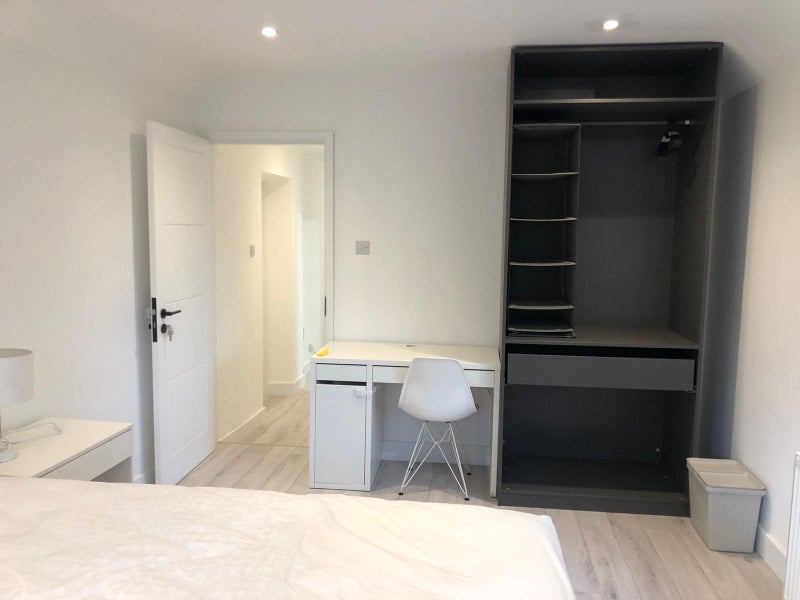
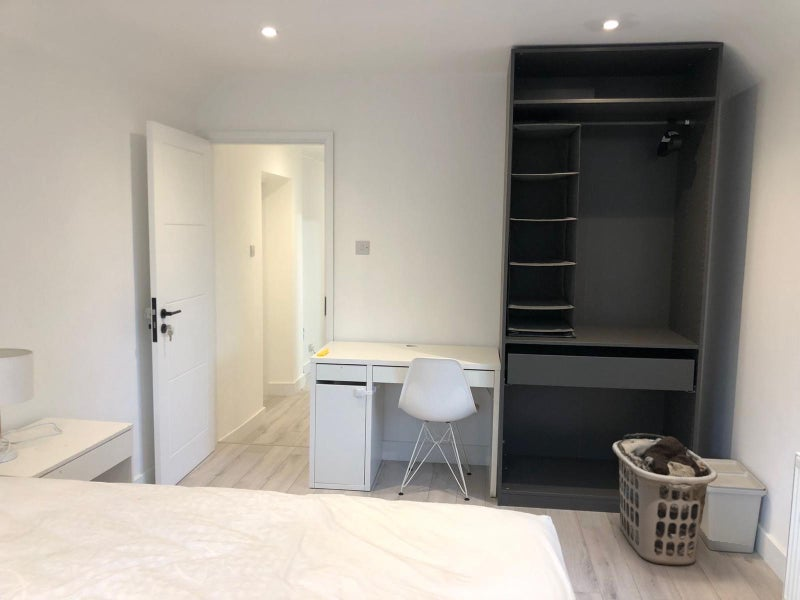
+ clothes hamper (659, 492)
